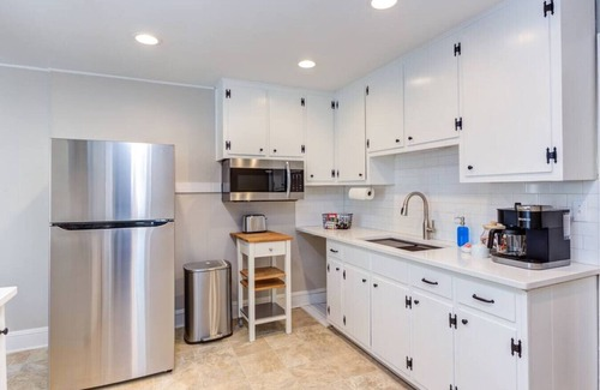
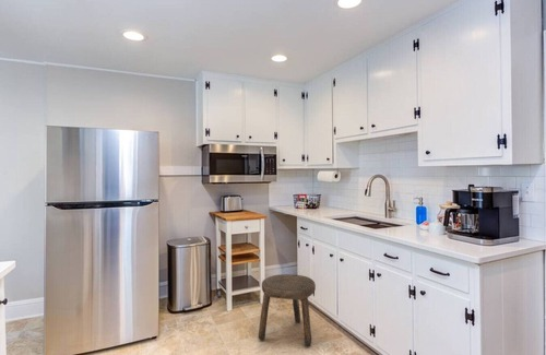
+ stool (293, 306)
